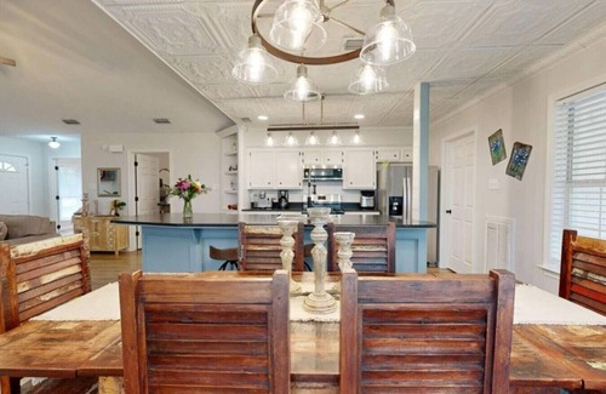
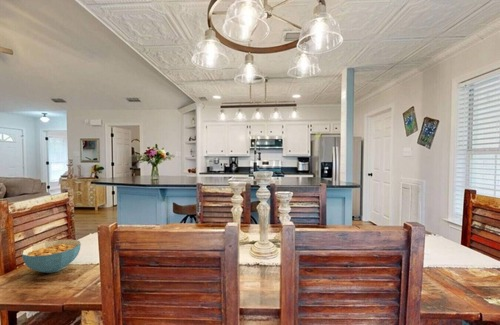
+ cereal bowl (53, 258)
